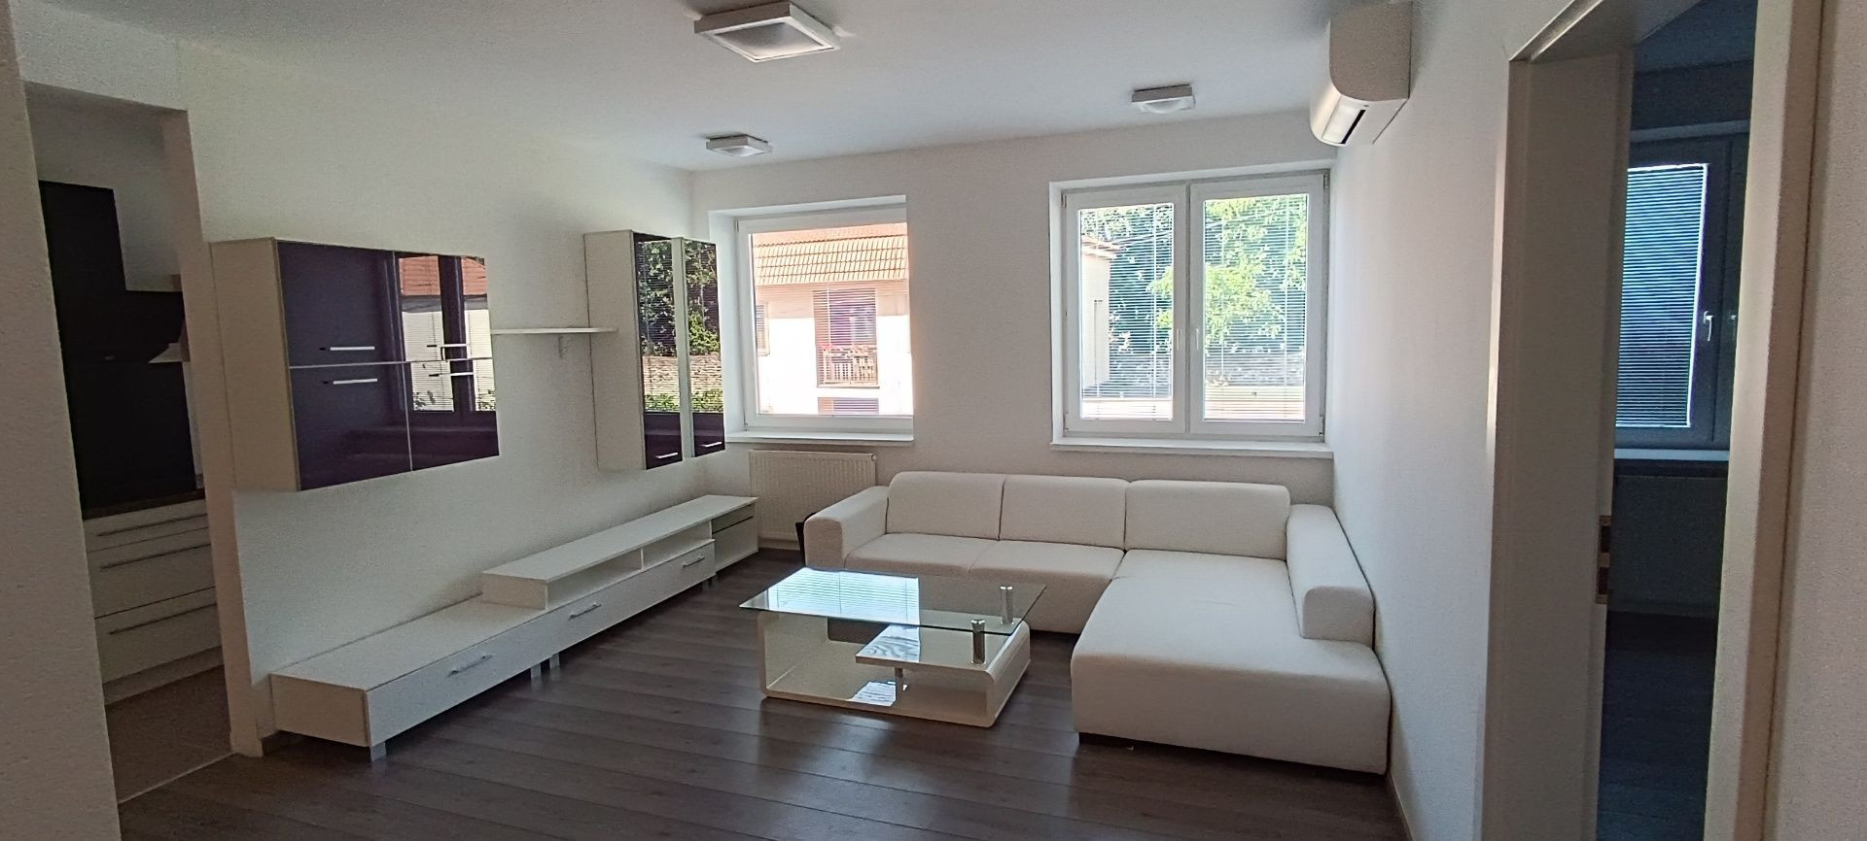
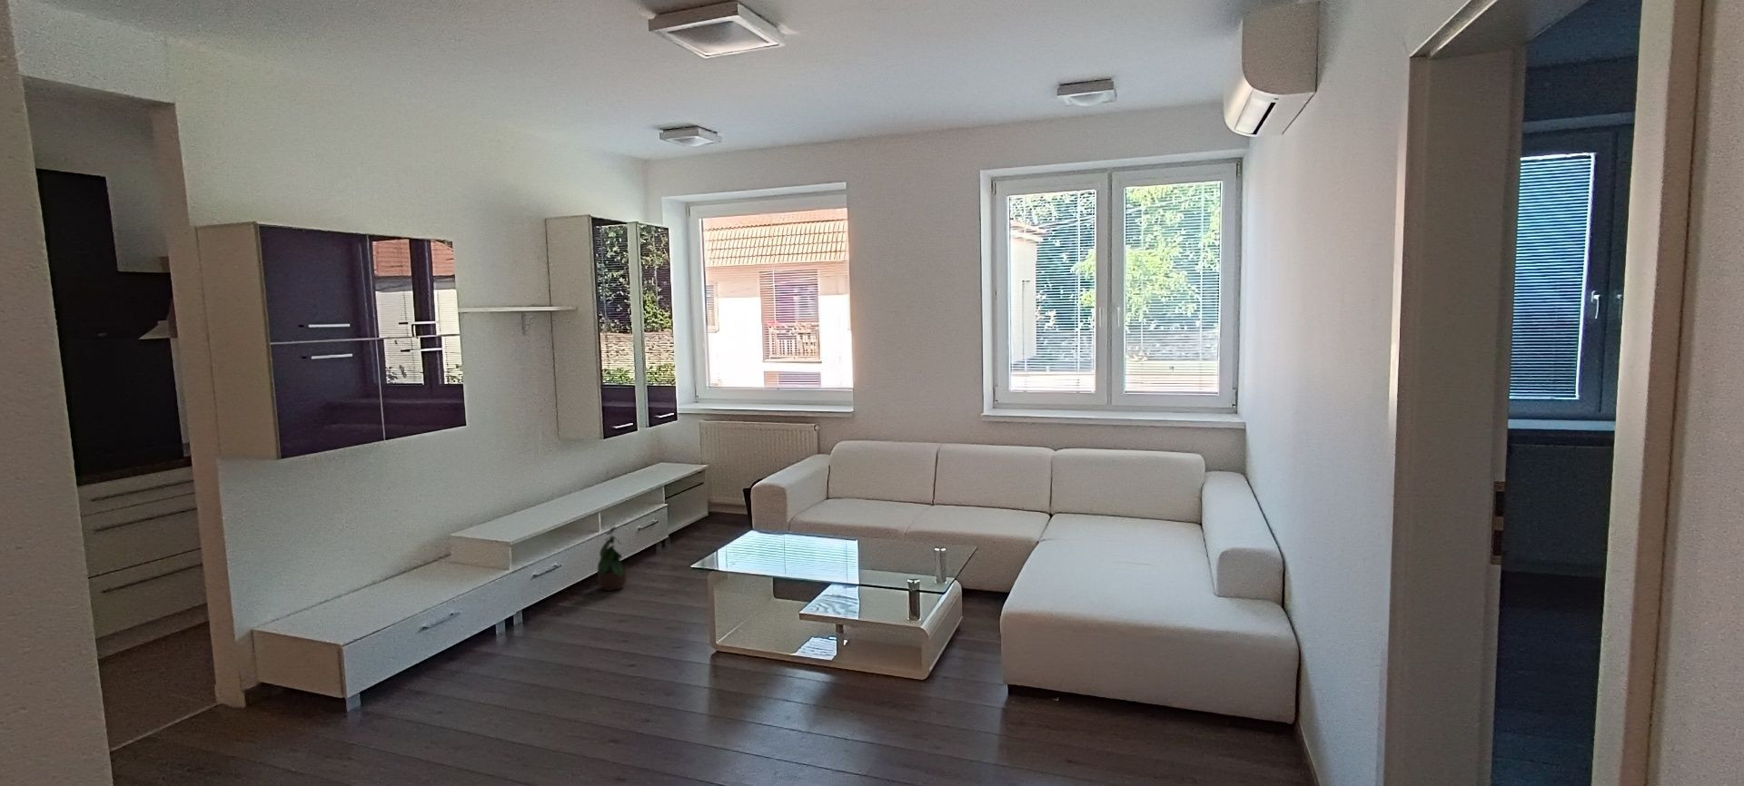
+ potted plant (613, 556)
